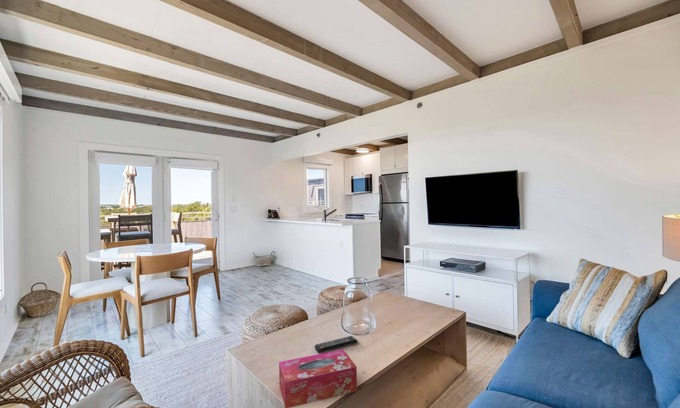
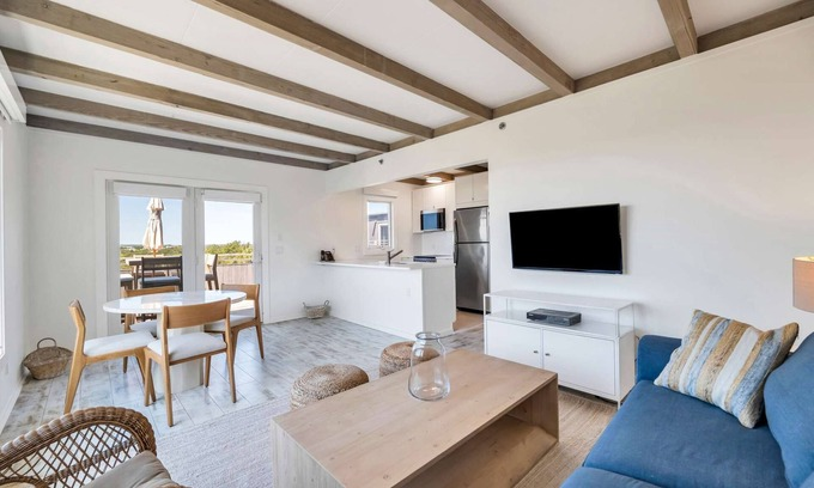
- remote control (336, 343)
- tissue box (317, 376)
